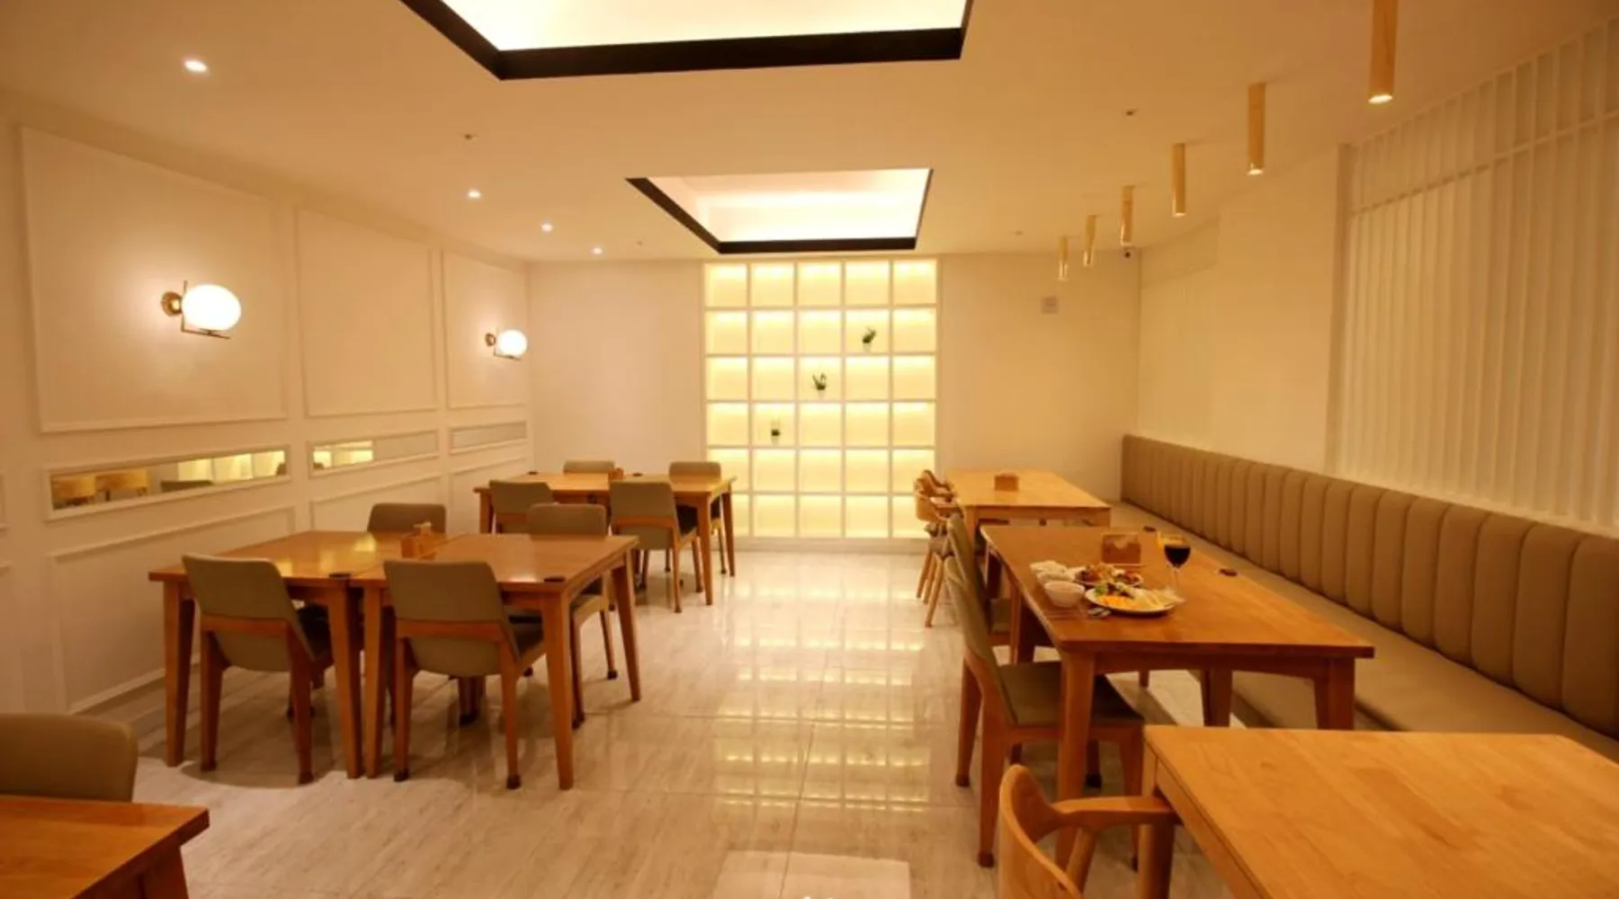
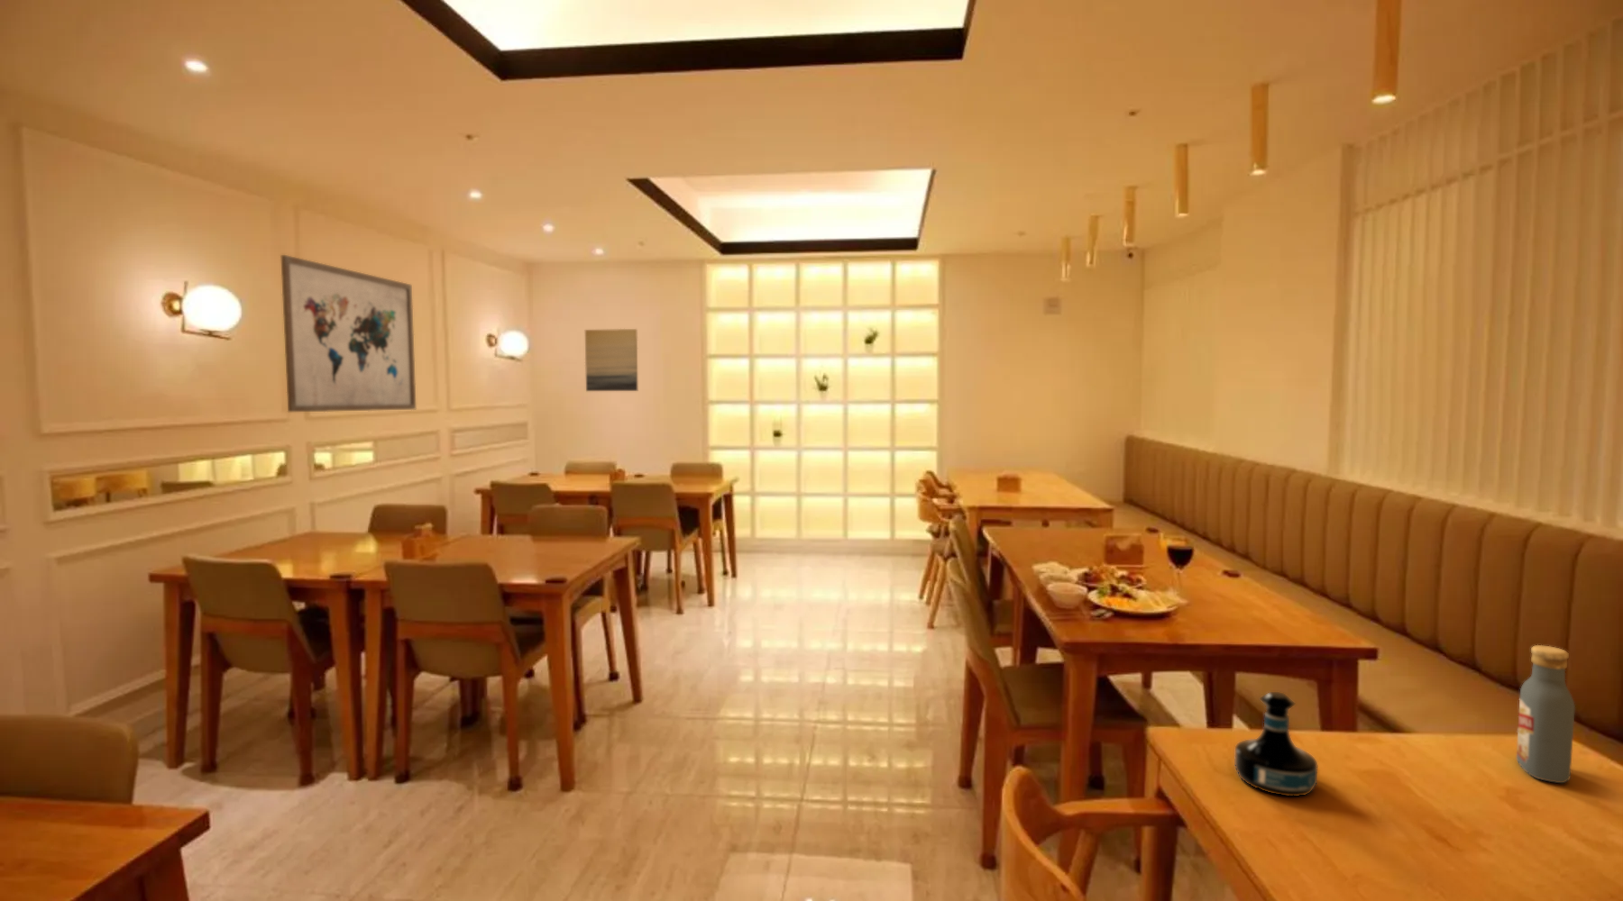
+ tequila bottle (1276, 737)
+ wall art (612, 361)
+ vodka (1545, 710)
+ wall art (356, 342)
